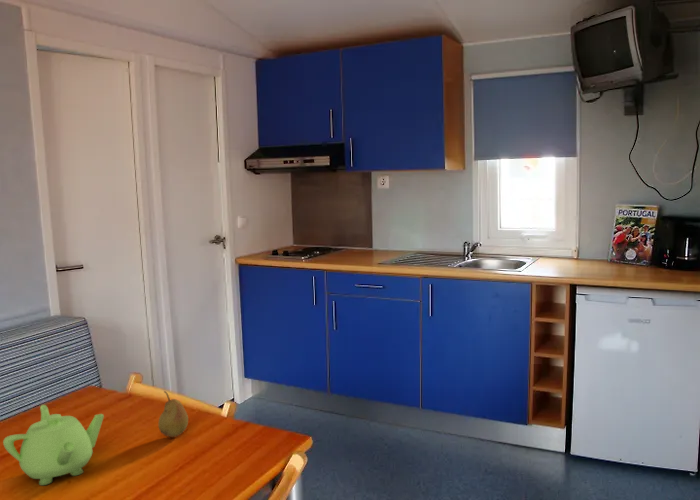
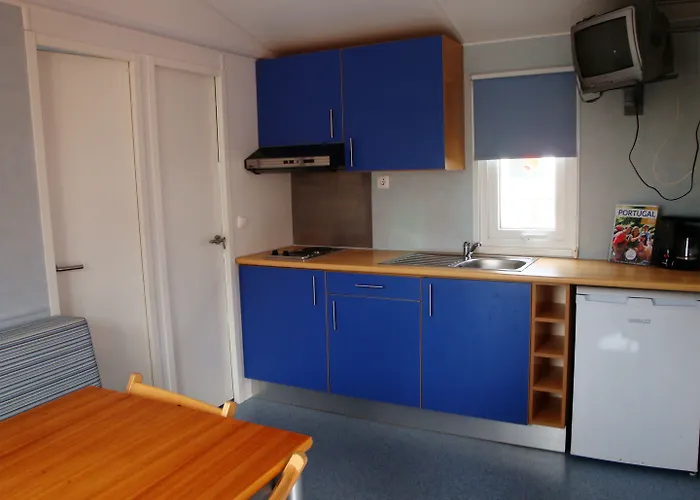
- teapot (57, 444)
- fruit (173, 414)
